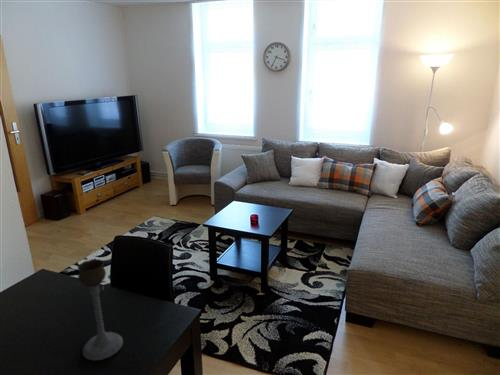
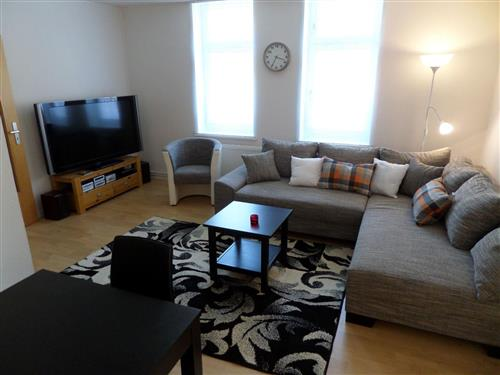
- candle holder (97, 307)
